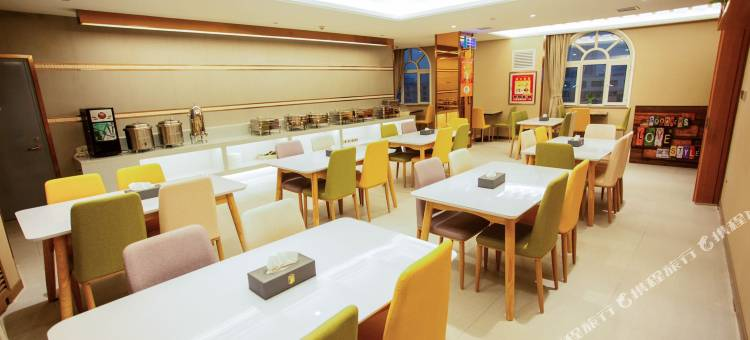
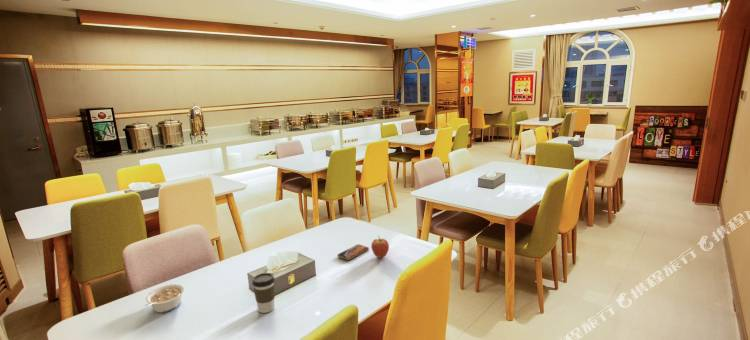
+ fruit (380, 246)
+ legume (166, 299)
+ smartphone (353, 251)
+ coffee cup (264, 293)
